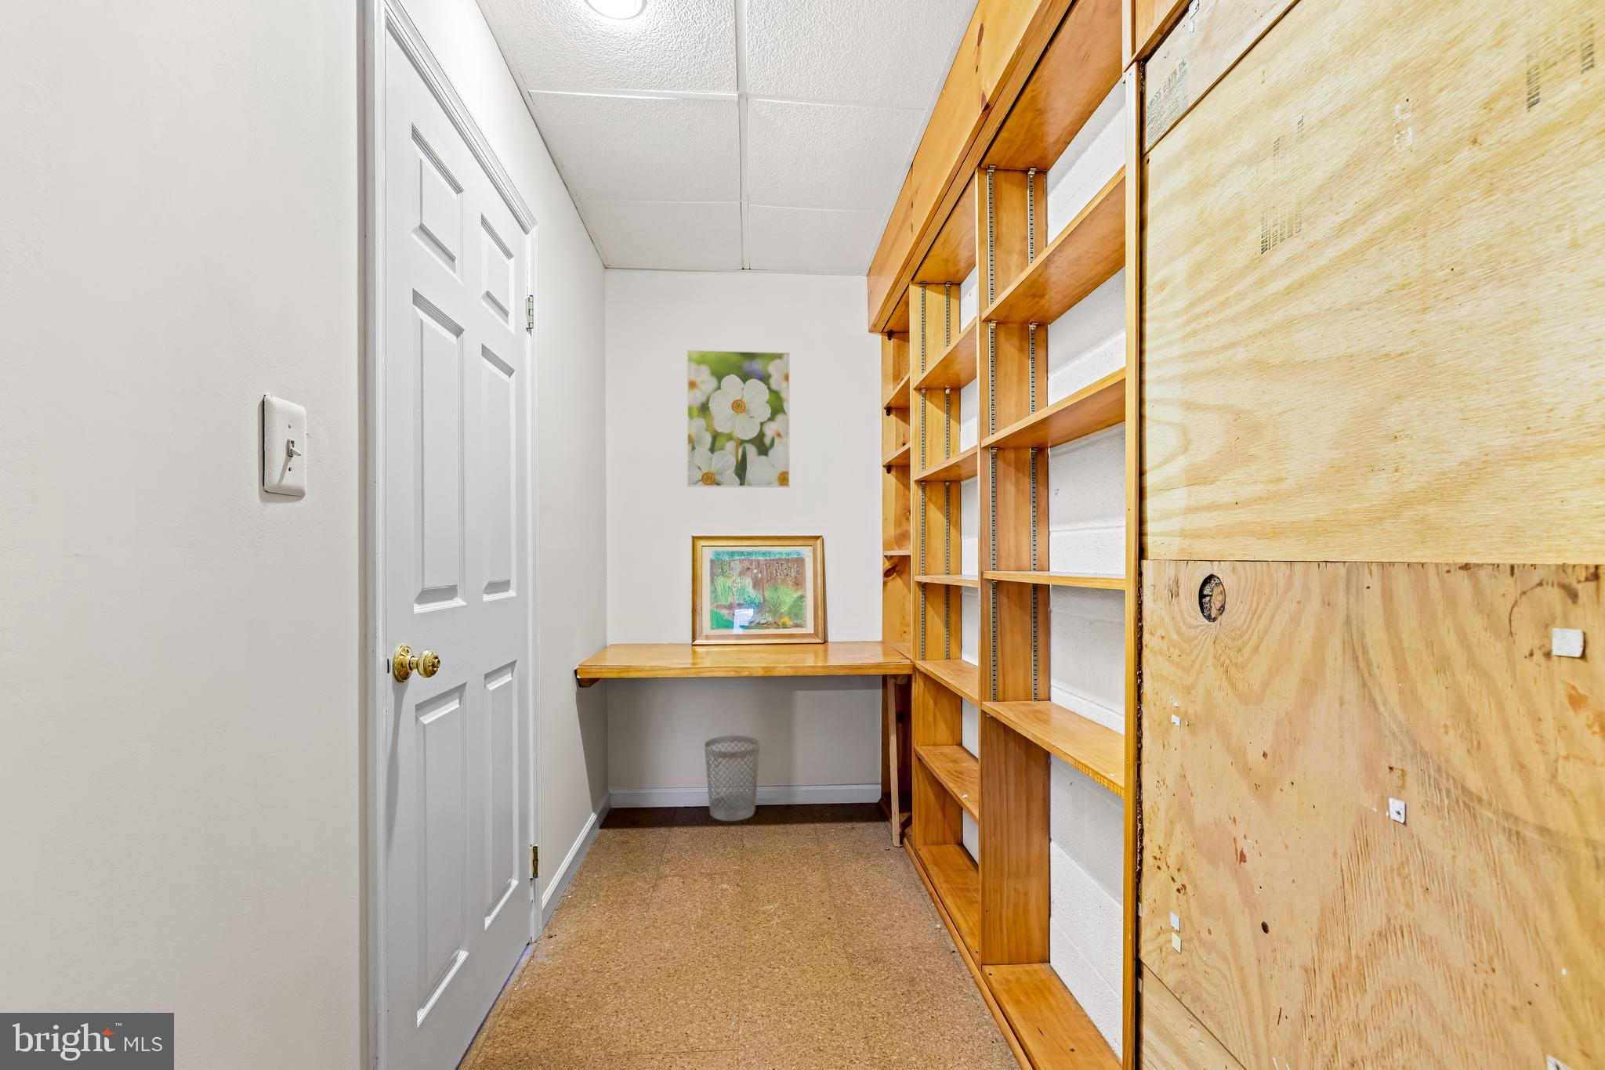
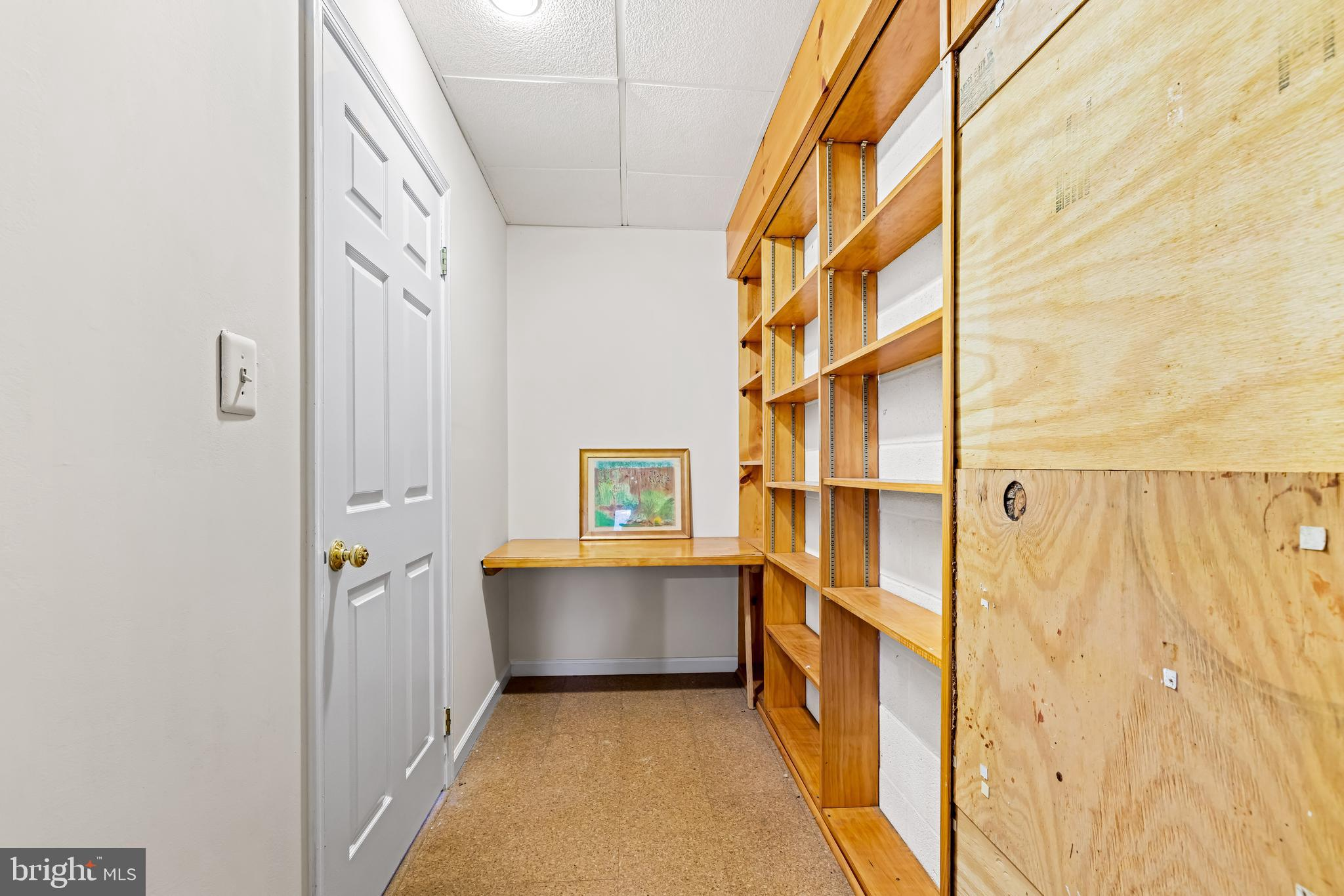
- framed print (738, 419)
- wastebasket (732, 777)
